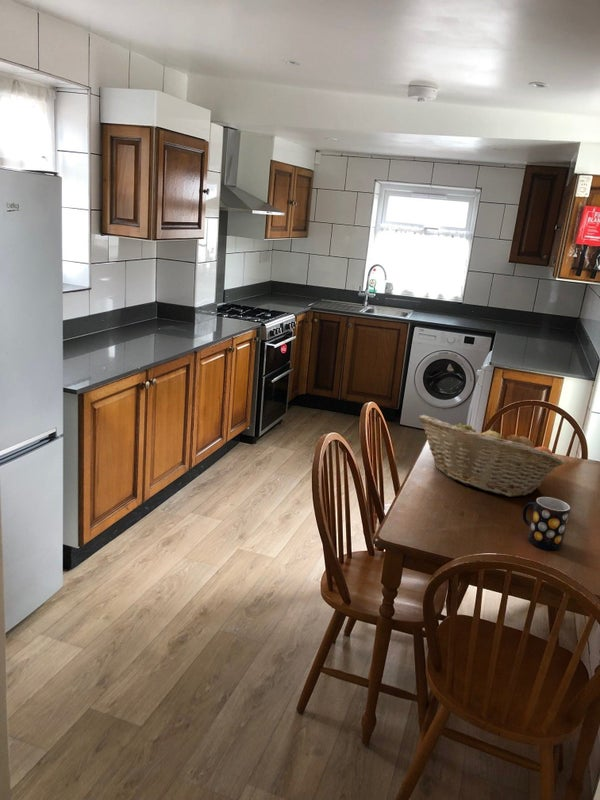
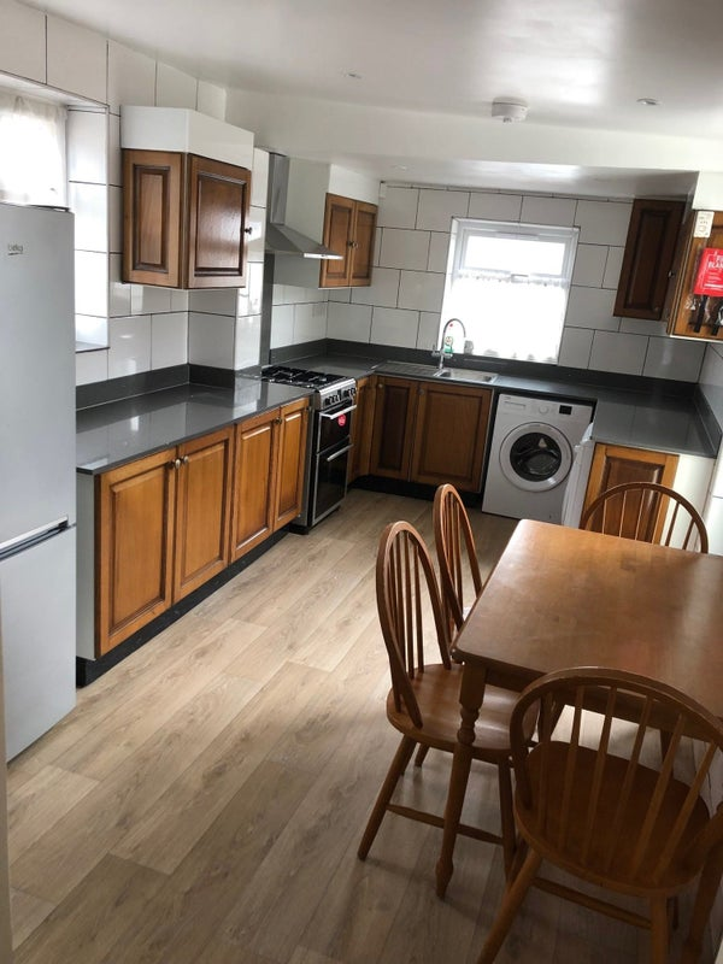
- mug (542, 521)
- fruit basket (485, 449)
